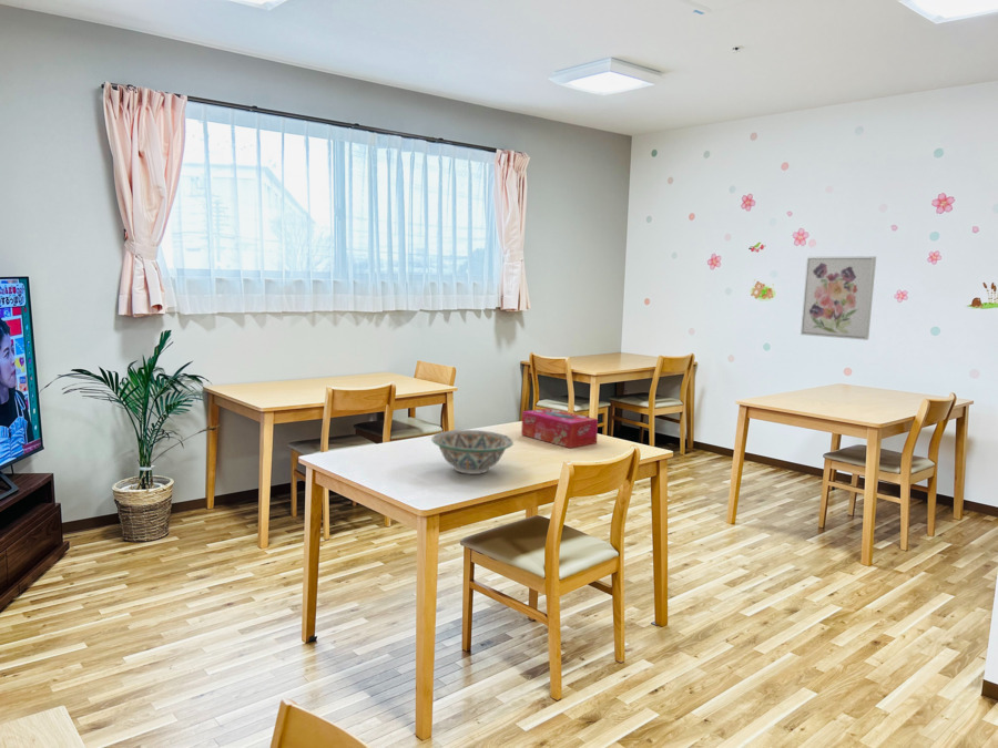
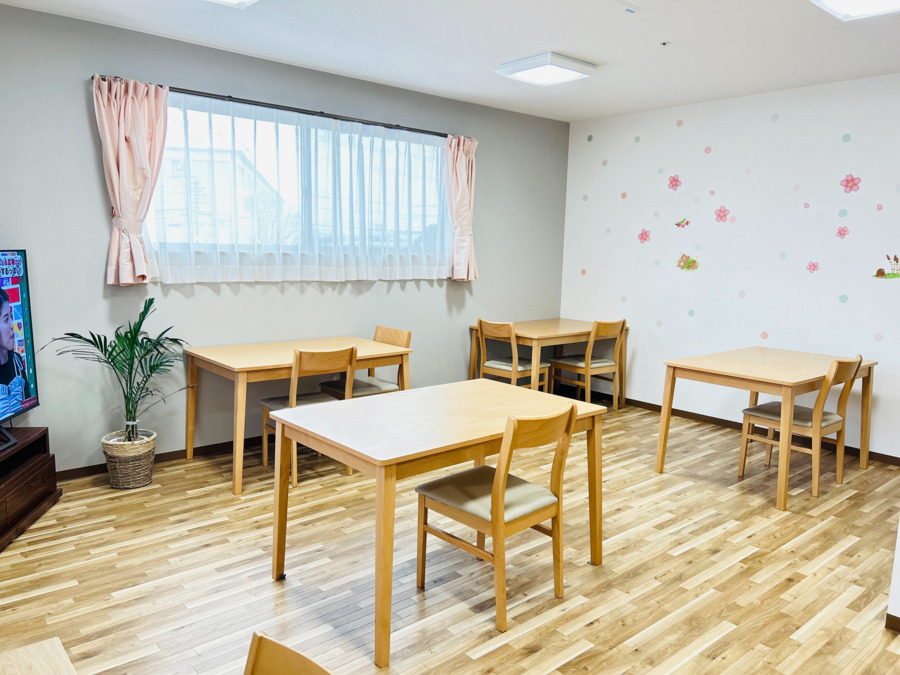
- wall art (836, 297)
- decorative bowl (471, 453)
- tissue box (558, 427)
